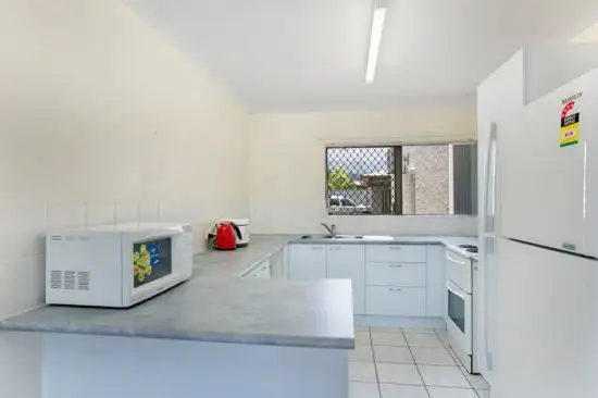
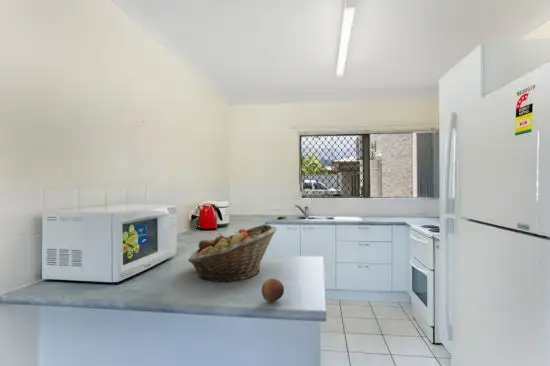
+ apple (272, 290)
+ fruit basket (233, 249)
